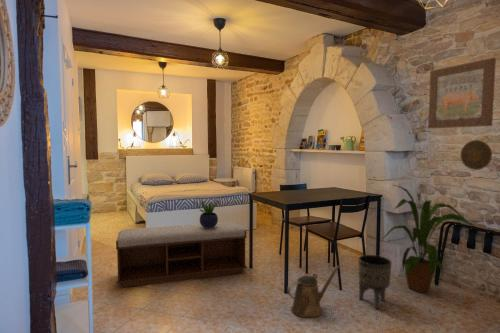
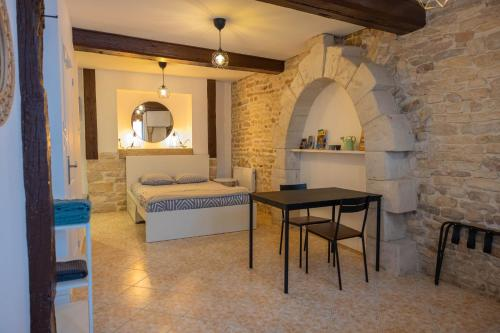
- potted plant (206, 212)
- decorative plate (474, 155)
- planter (374, 281)
- watering can (314, 289)
- bench (183, 251)
- wall art (459, 96)
- house plant (428, 240)
